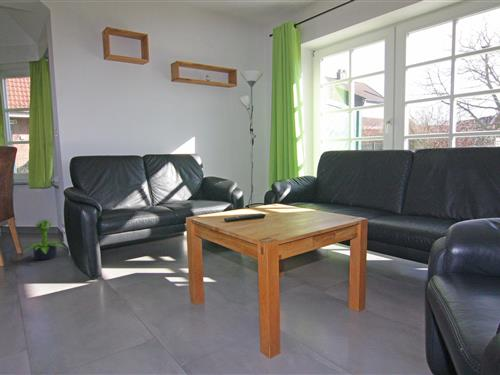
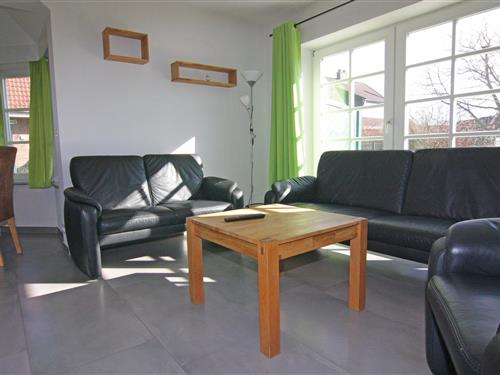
- potted plant (43, 238)
